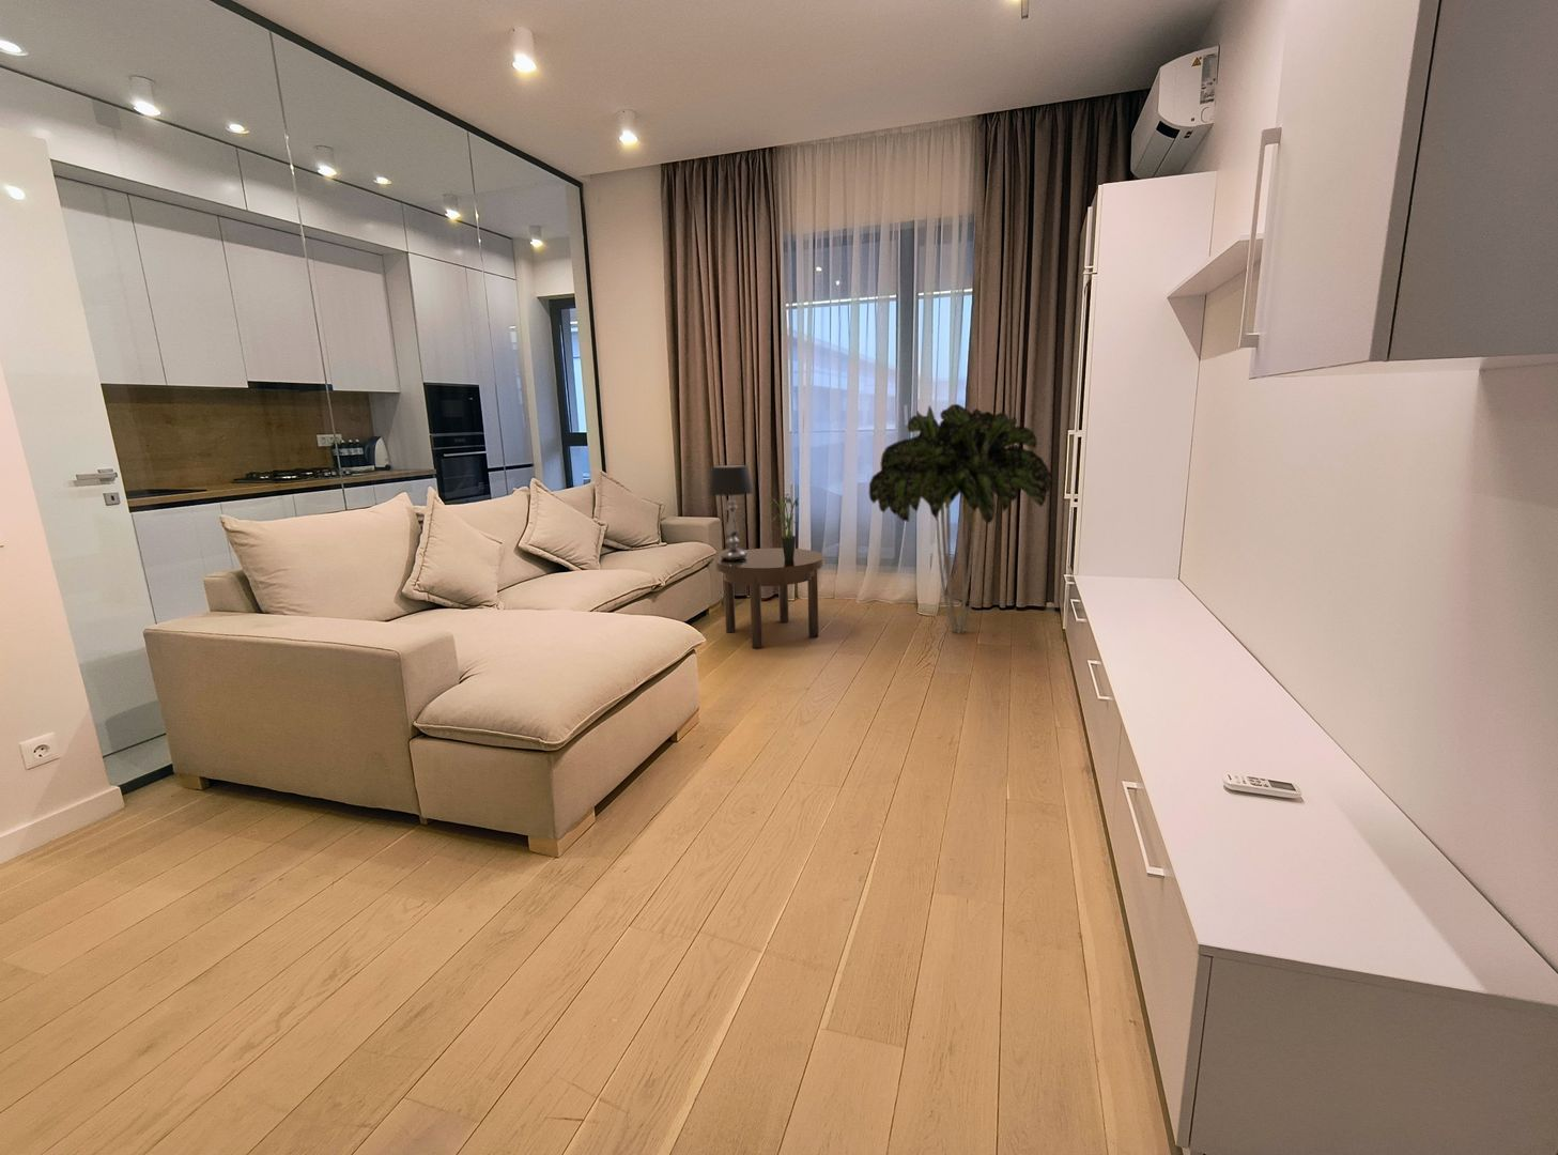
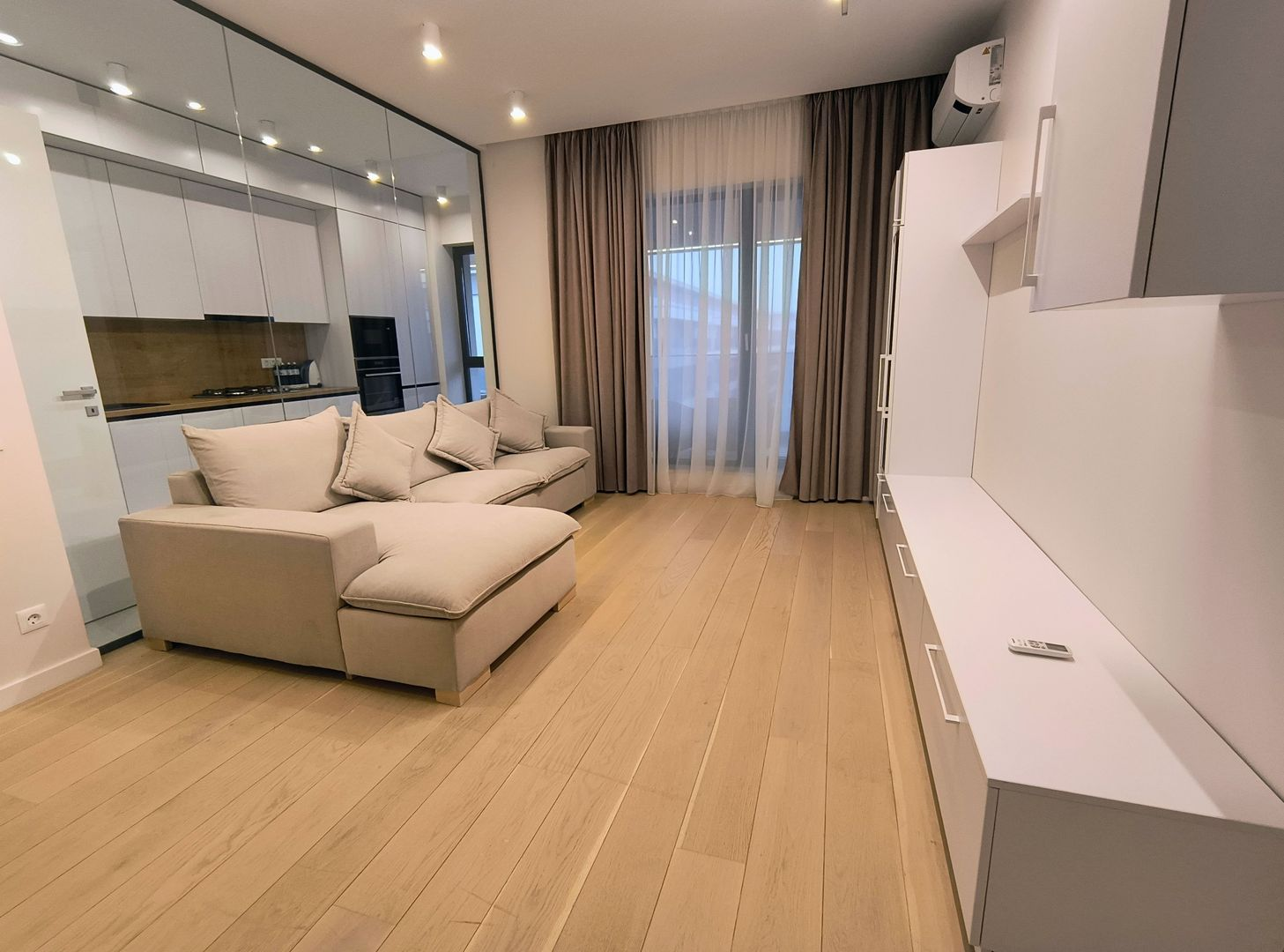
- potted plant (785, 527)
- side table (779, 596)
- table lamp (732, 511)
- indoor plant (965, 520)
